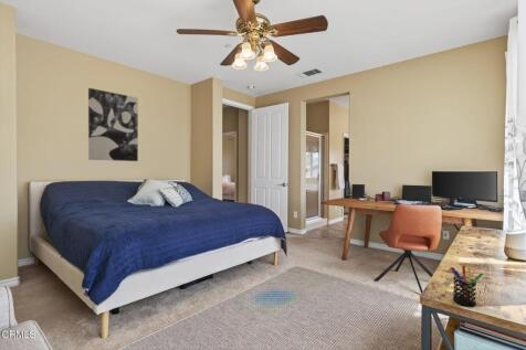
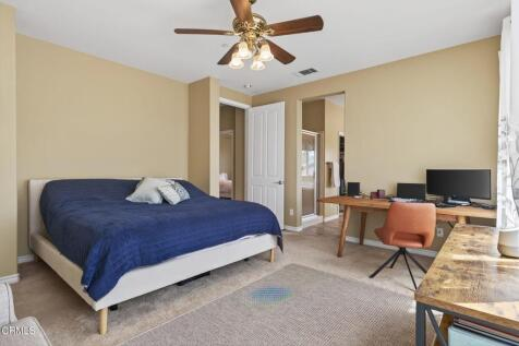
- pen holder (466, 283)
- wall art (114, 127)
